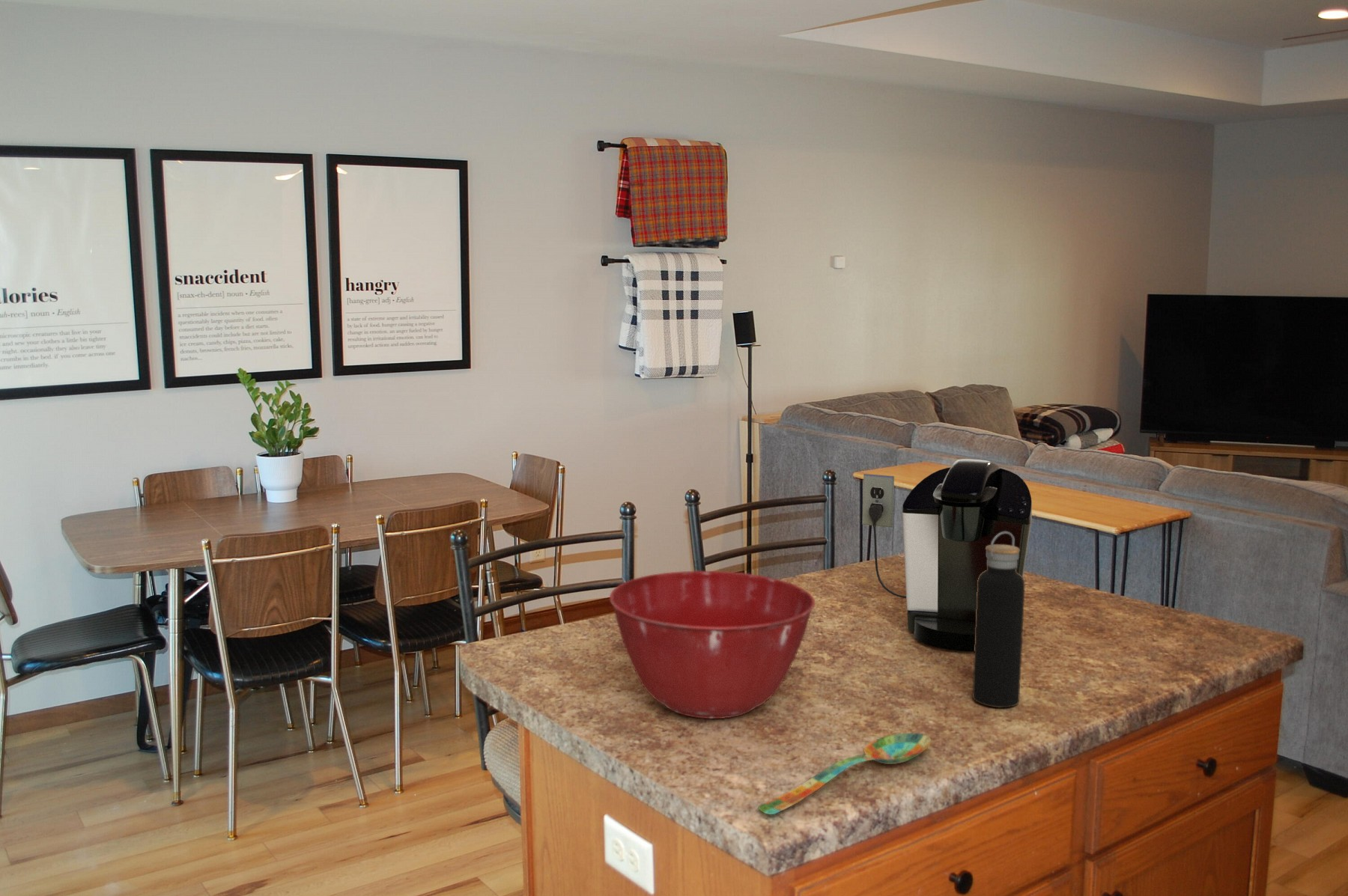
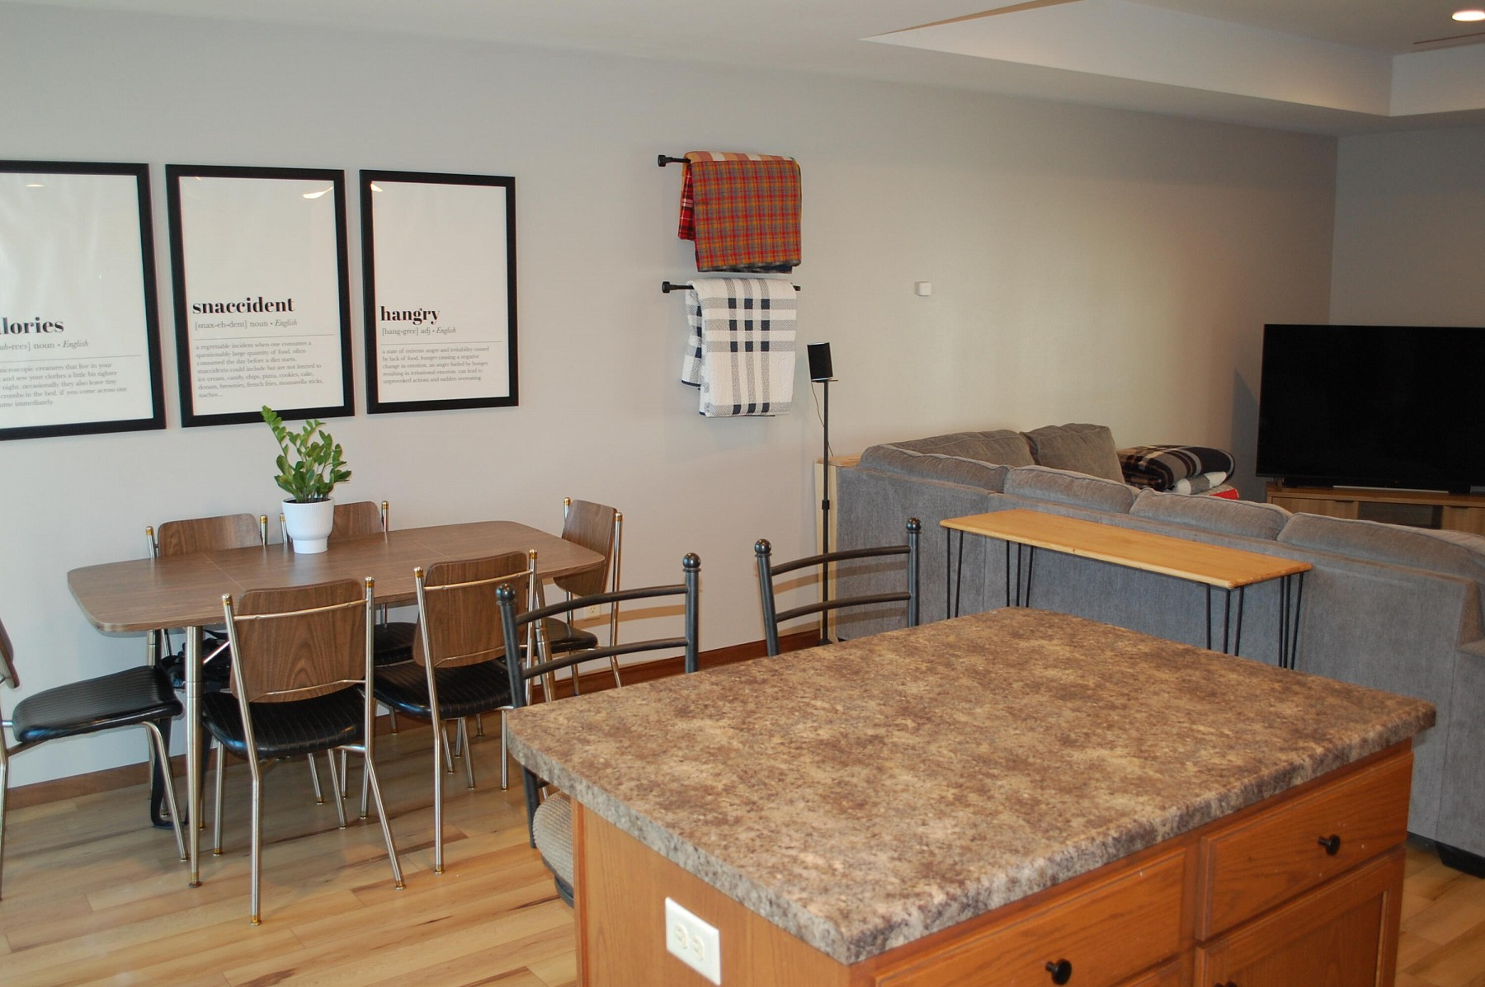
- mixing bowl (711, 648)
- coffee maker (933, 543)
- water bottle (999, 617)
- spoon (848, 767)
